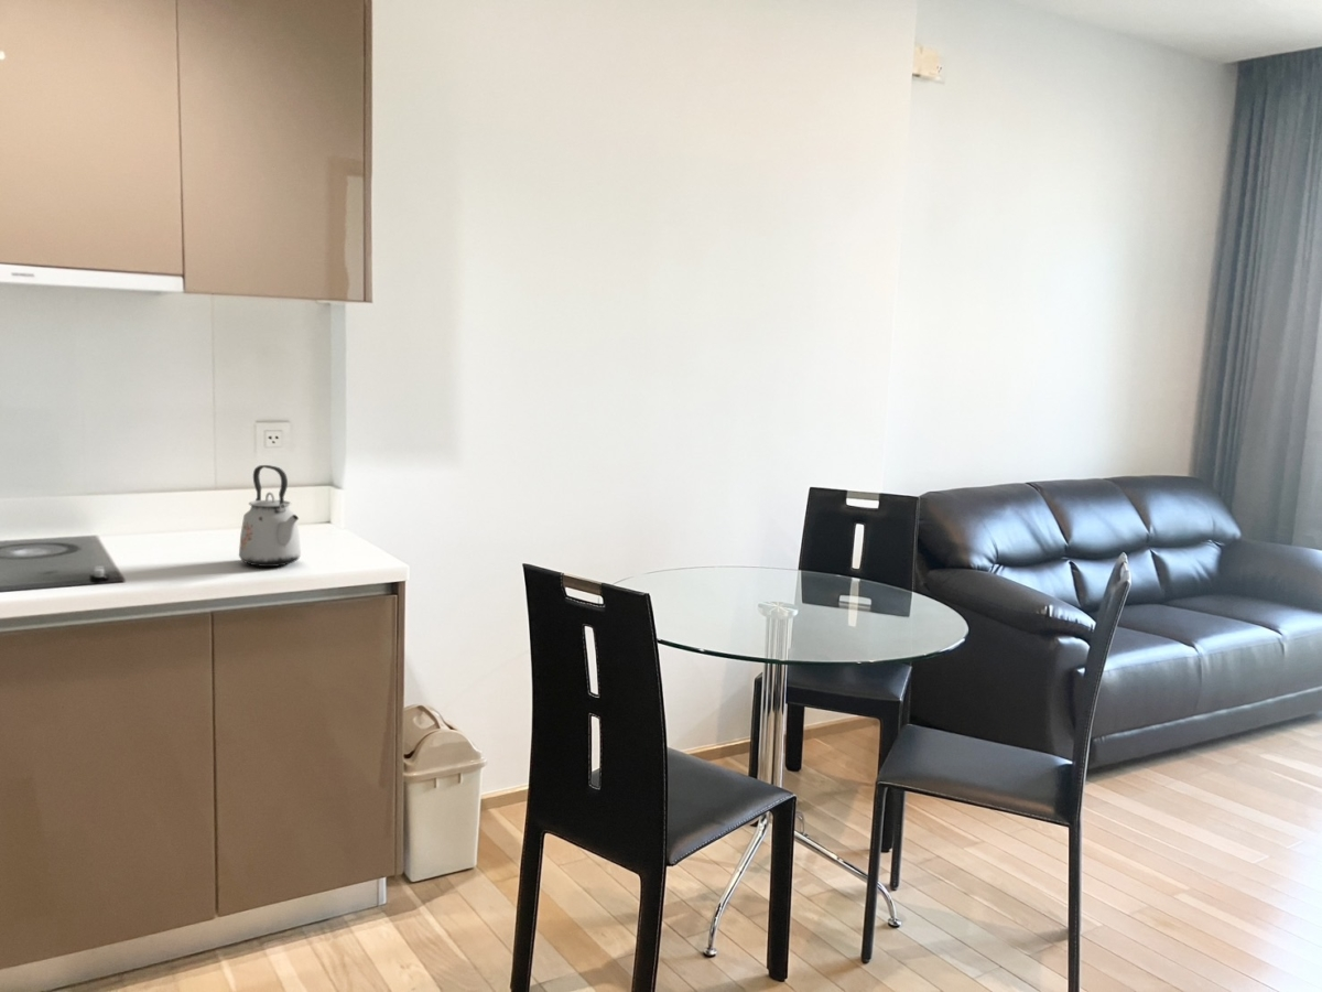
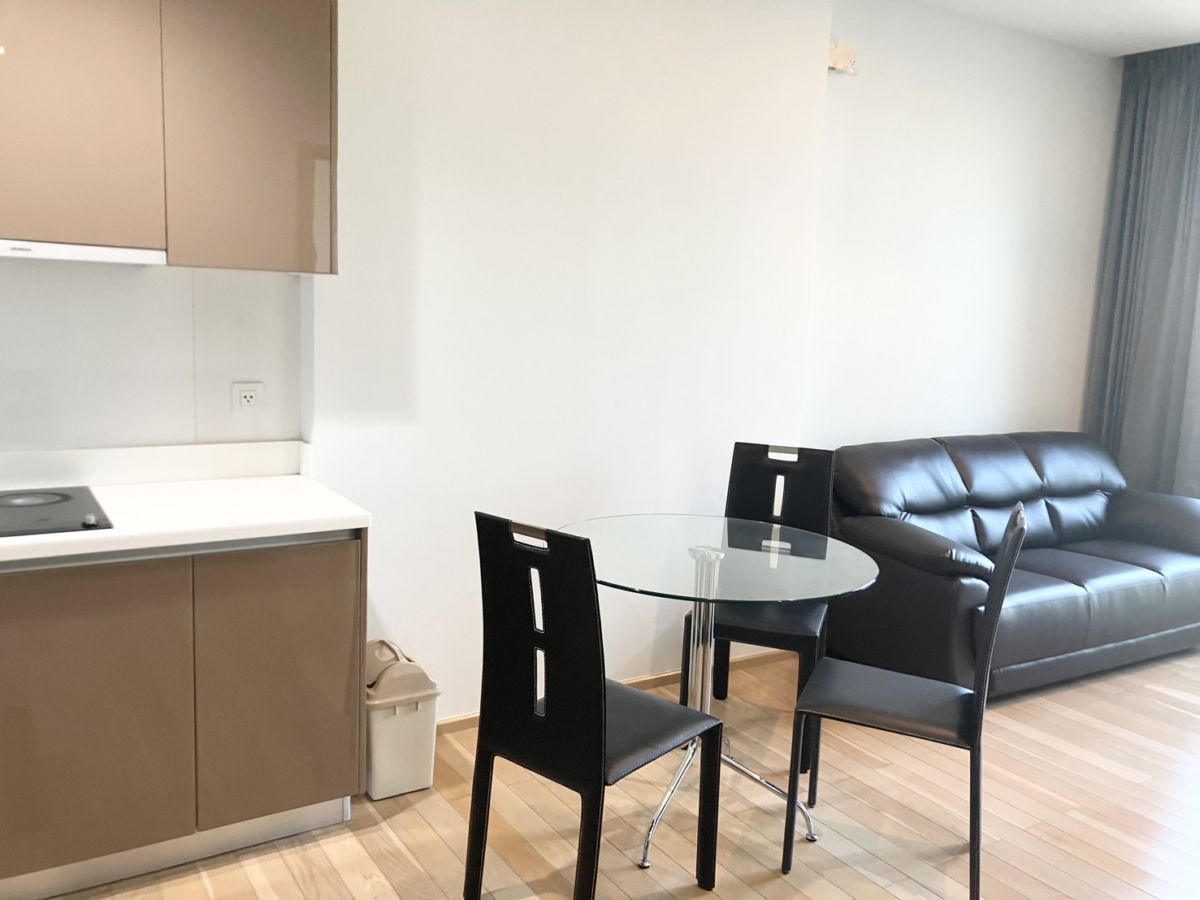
- kettle (275, 516)
